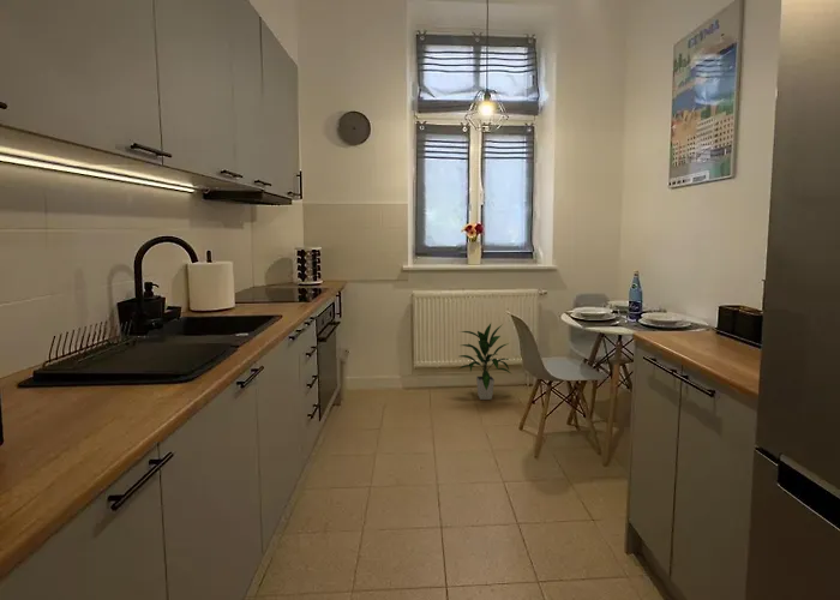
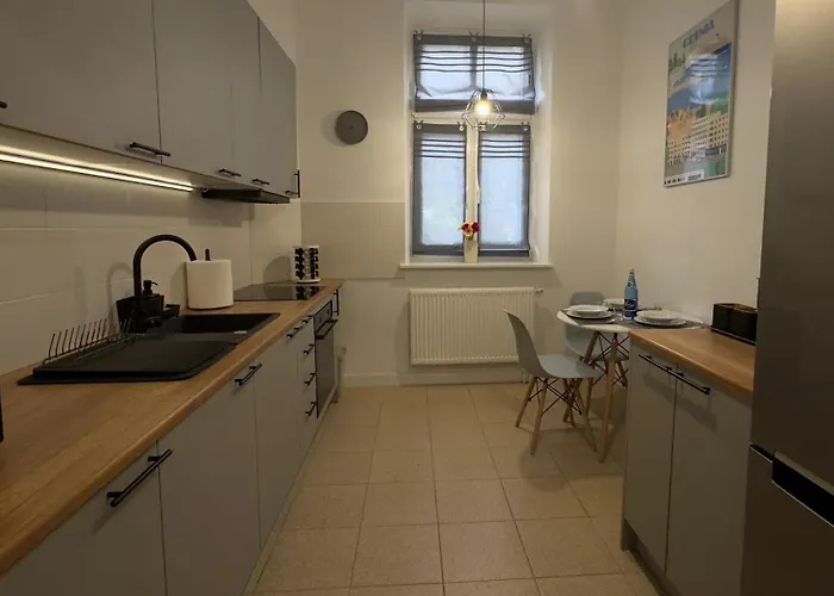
- indoor plant (484, 360)
